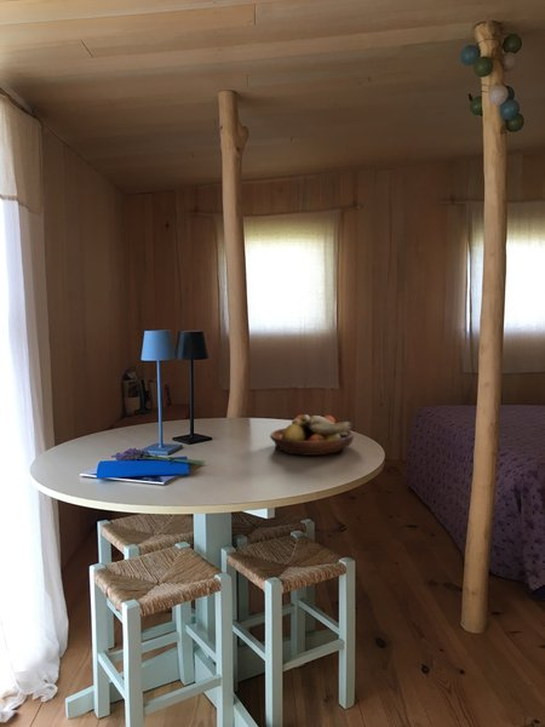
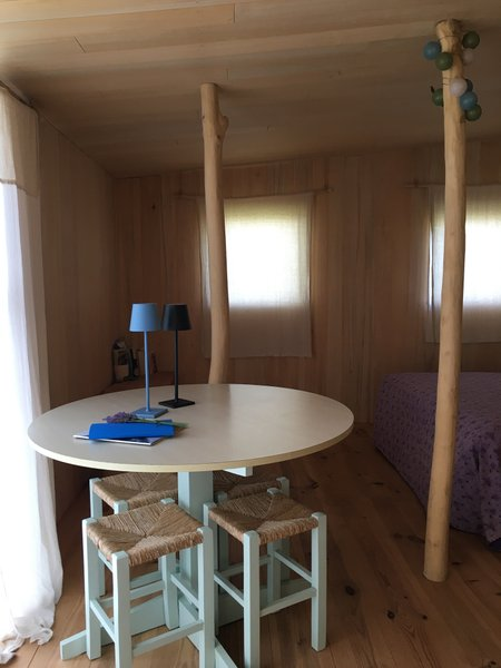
- fruit bowl (312, 429)
